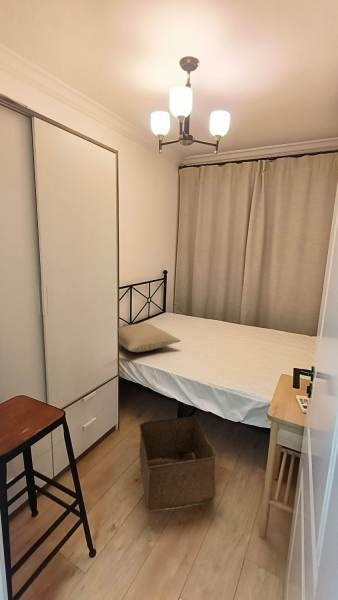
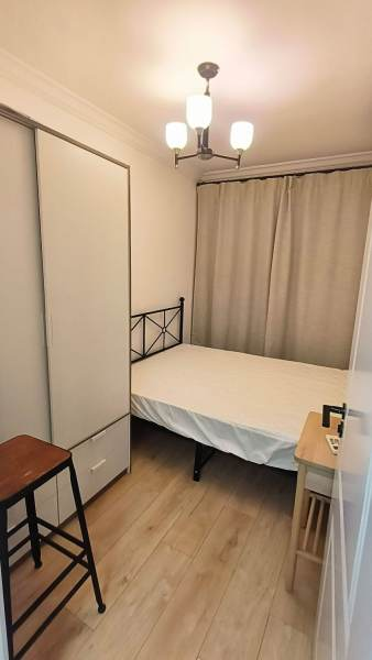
- pillow (142, 336)
- storage bin (174, 458)
